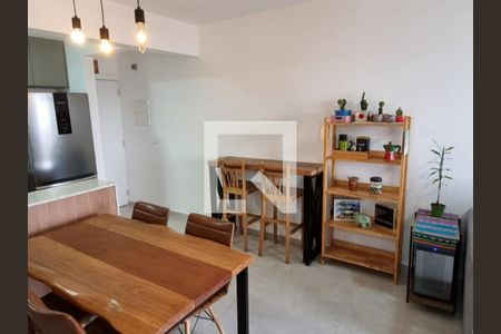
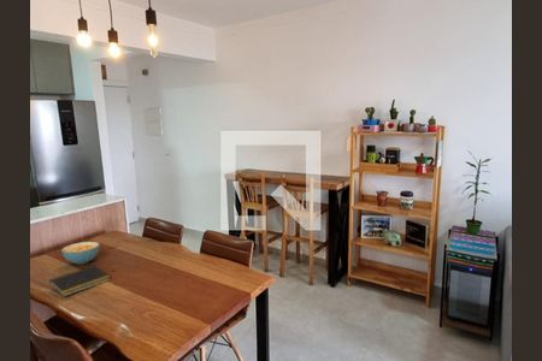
+ notepad (81, 279)
+ cereal bowl (81, 254)
